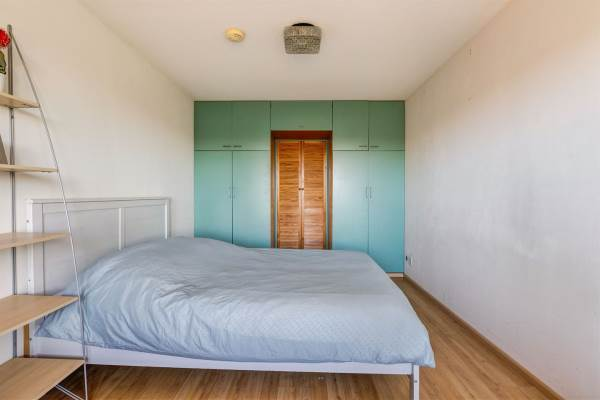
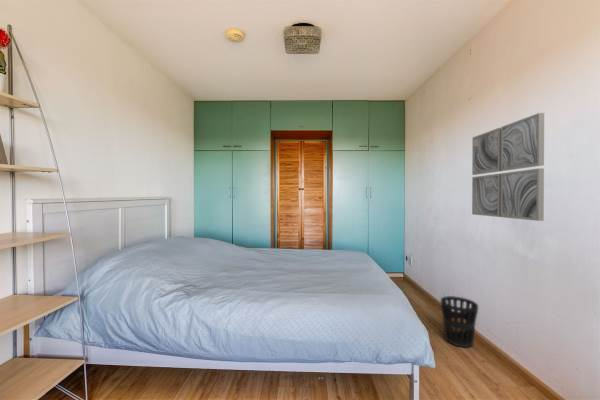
+ wall art (502, 173)
+ wastebasket (457, 321)
